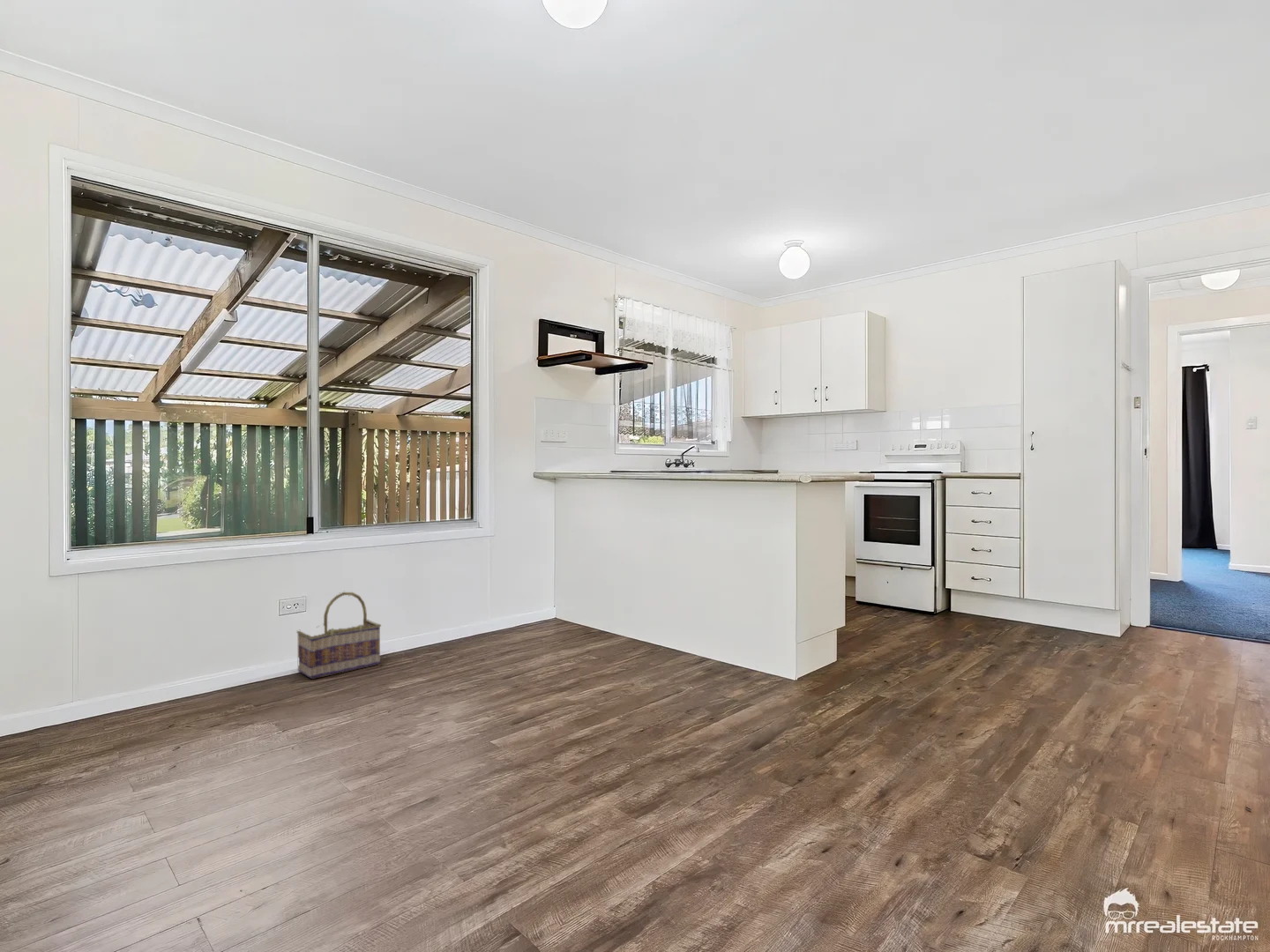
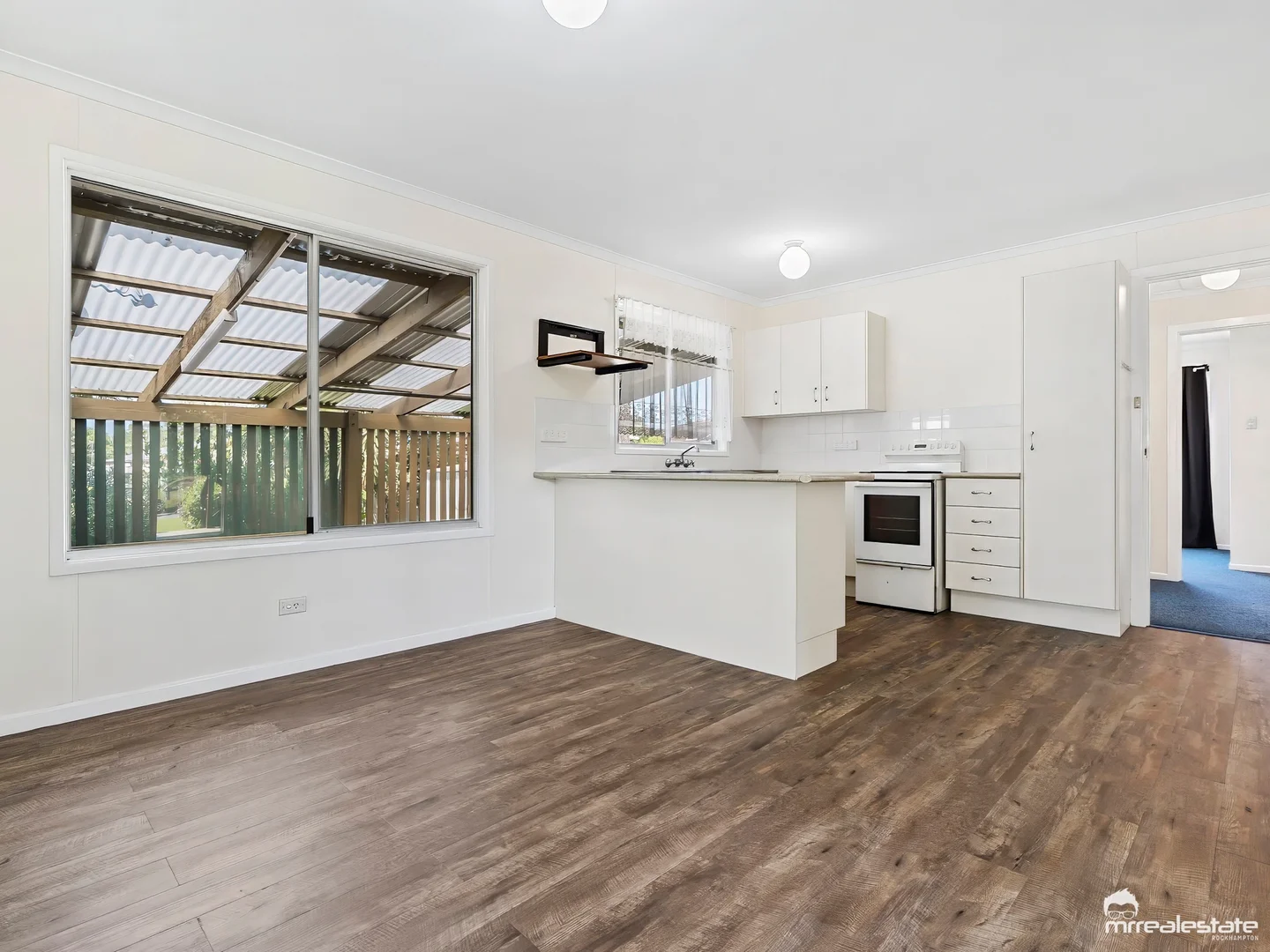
- basket (339, 628)
